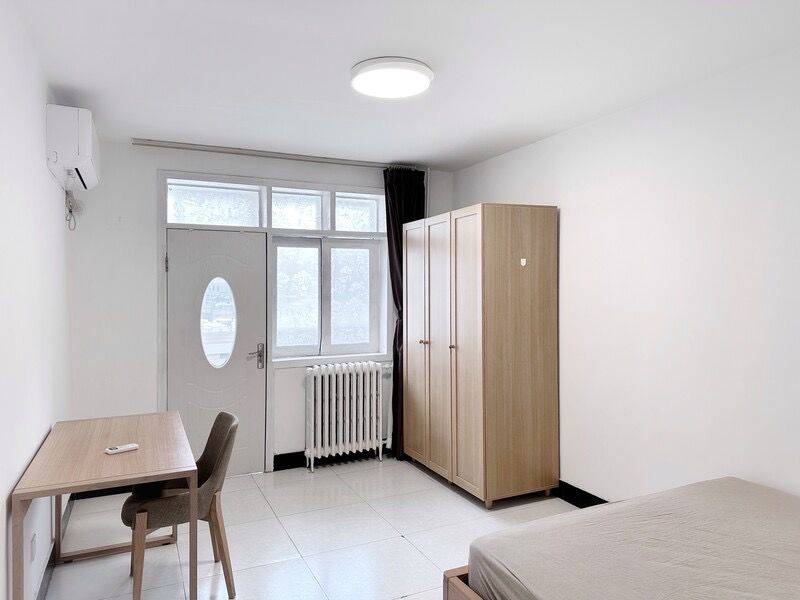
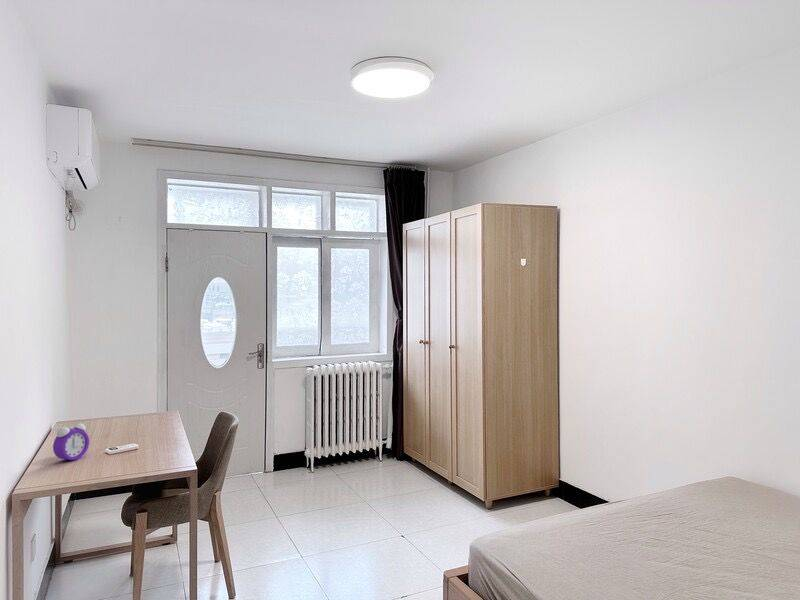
+ alarm clock (71, 442)
